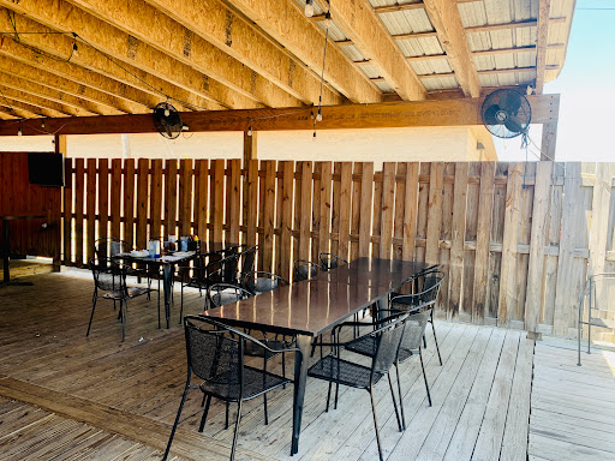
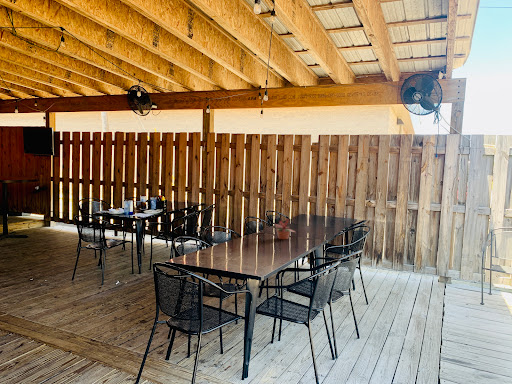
+ potted plant (283, 228)
